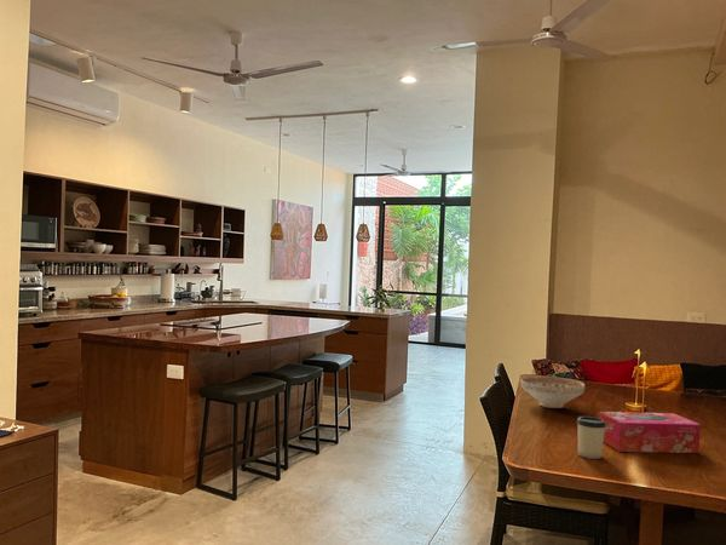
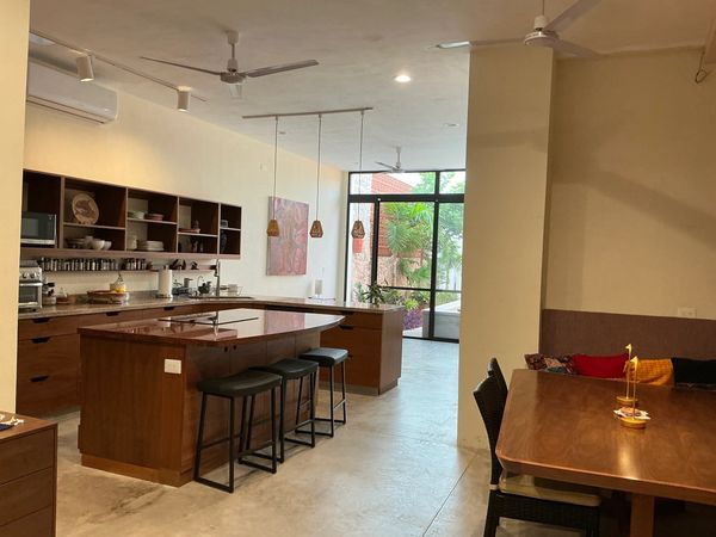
- tissue box (647, 431)
- decorative bowl (551, 392)
- cup (590, 437)
